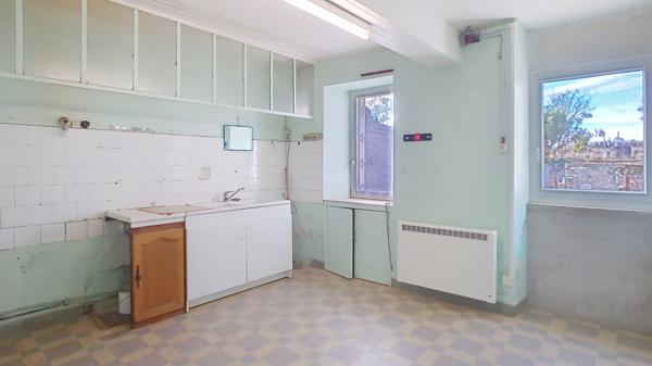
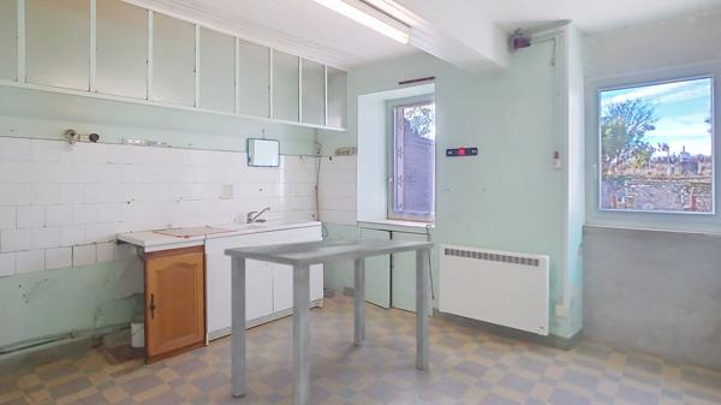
+ dining table (354, 312)
